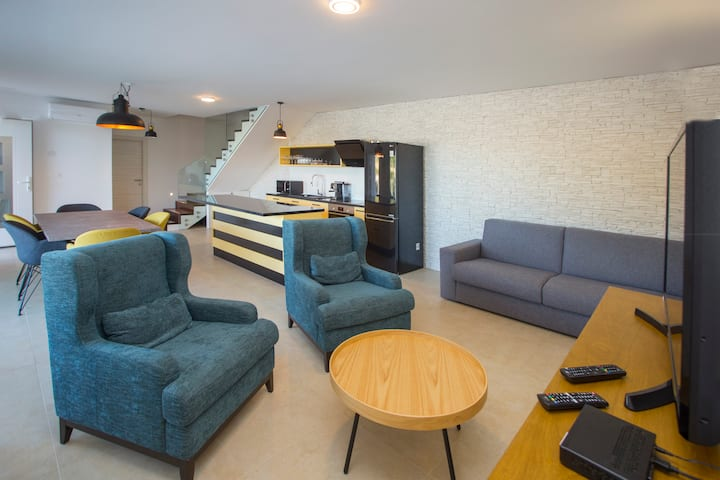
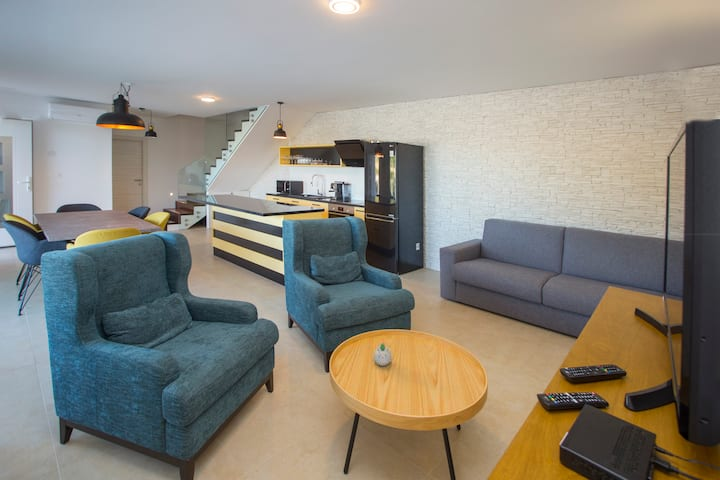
+ succulent planter (382, 353)
